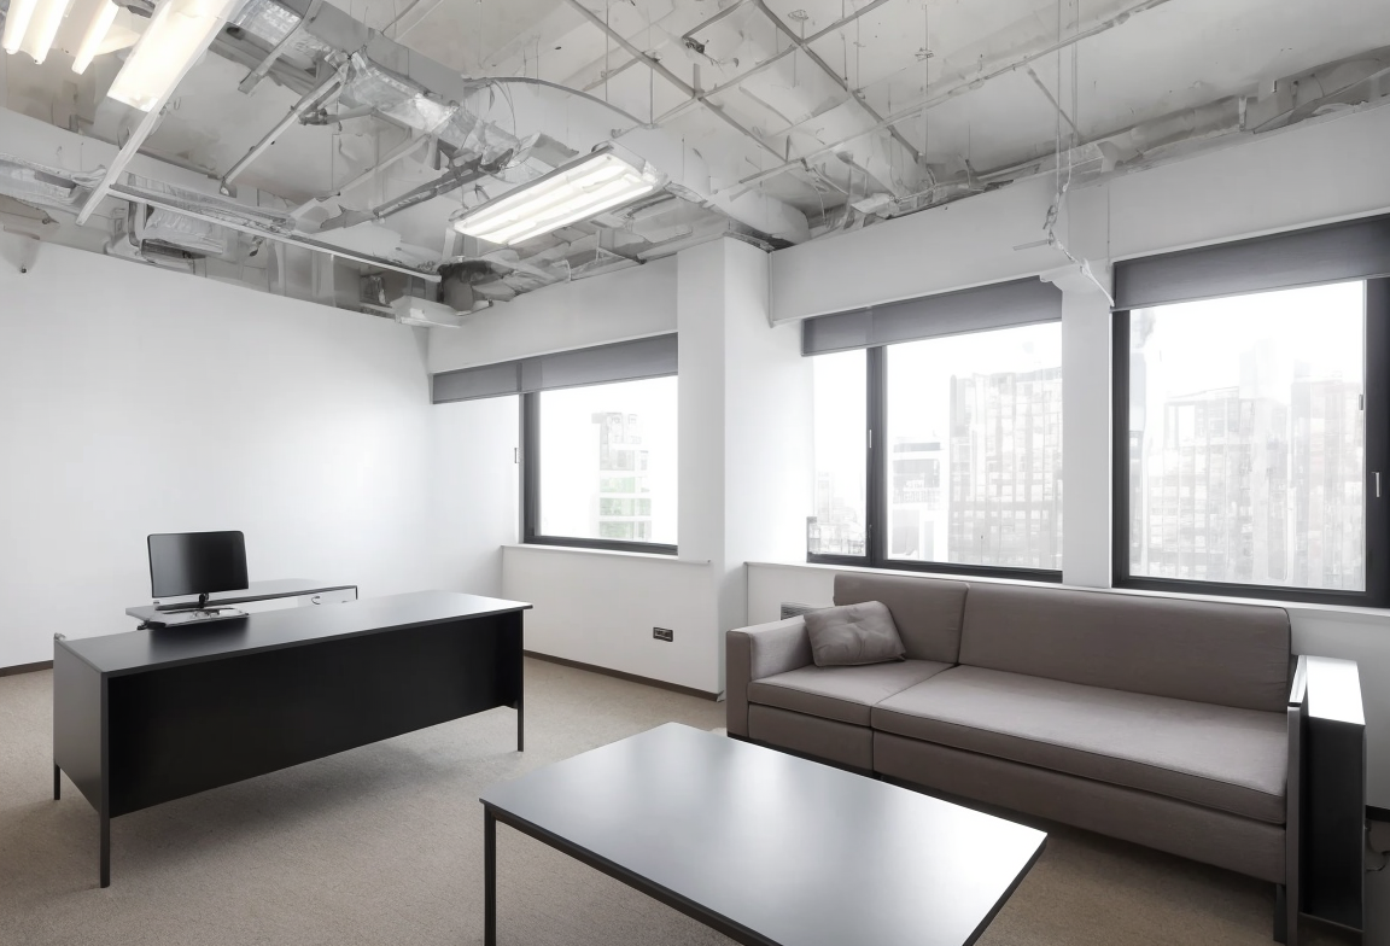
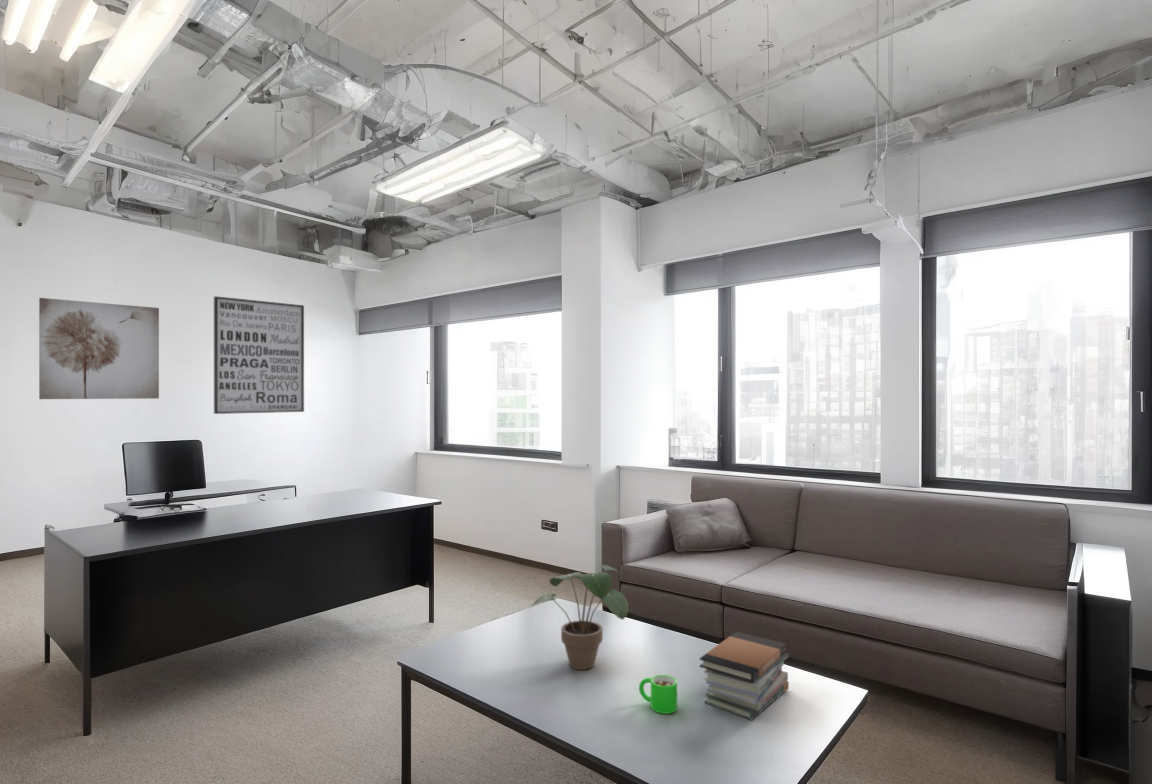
+ wall art (102, 351)
+ book stack (745, 673)
+ wall art (261, 357)
+ mug (657, 692)
+ potted plant (582, 614)
